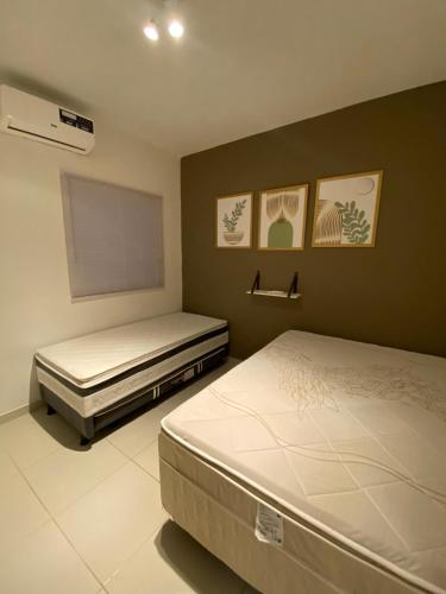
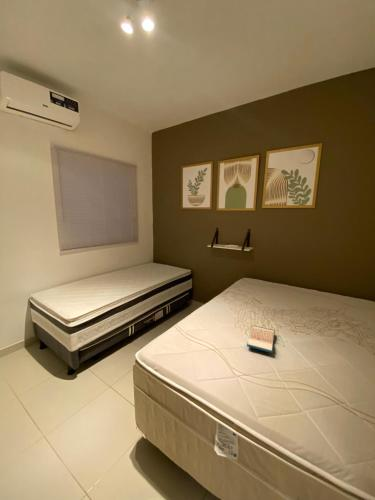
+ hardback book (261, 338)
